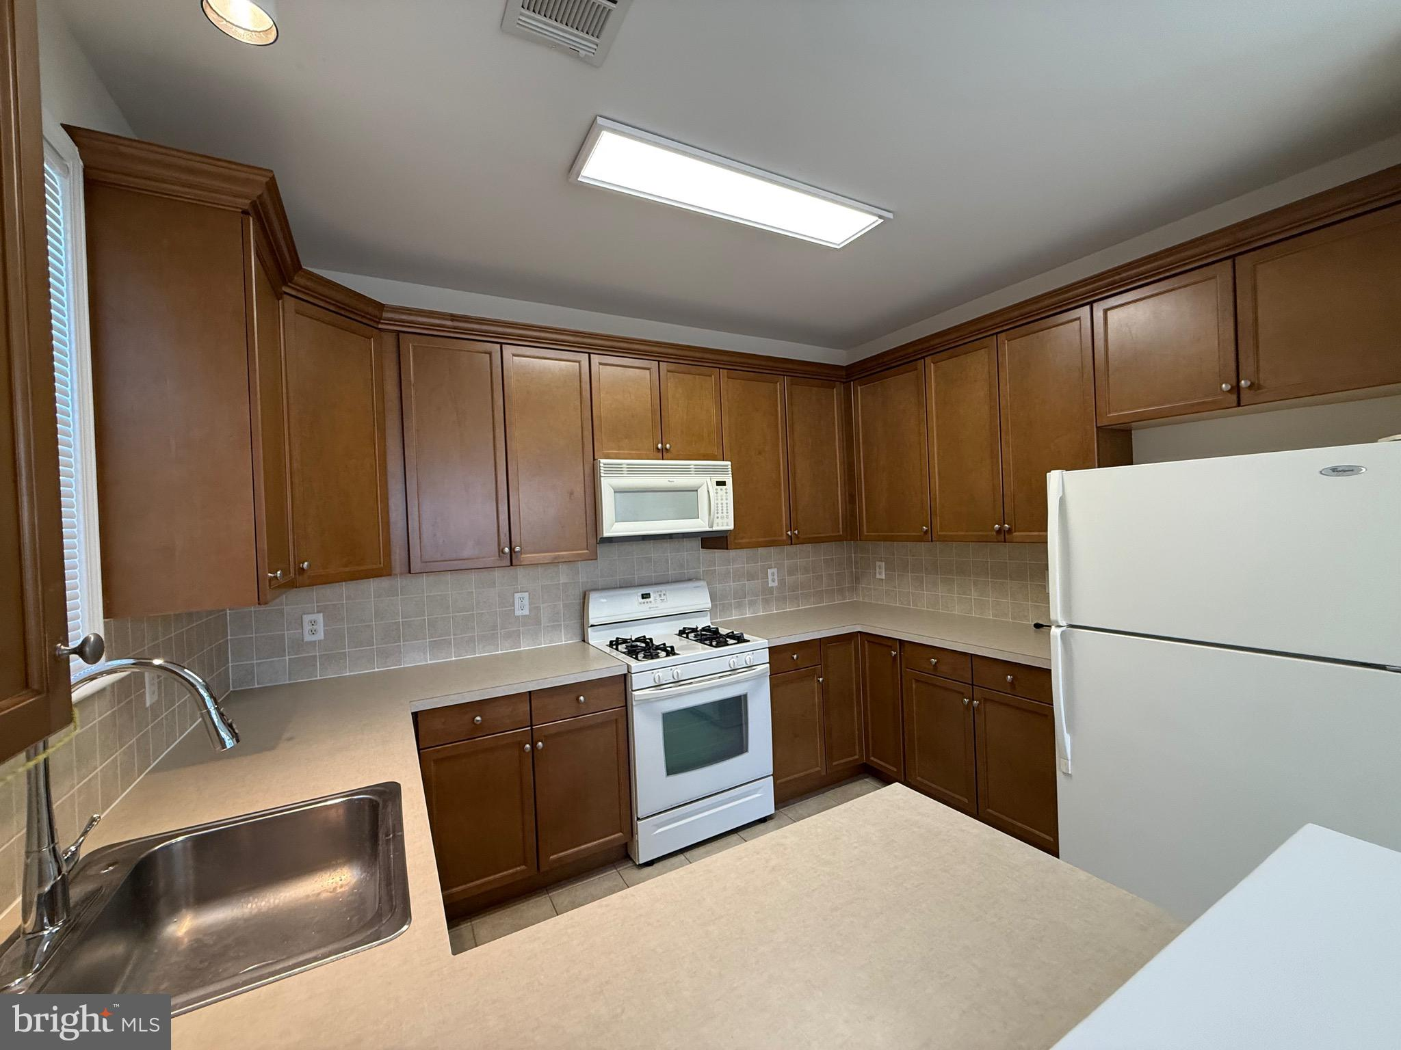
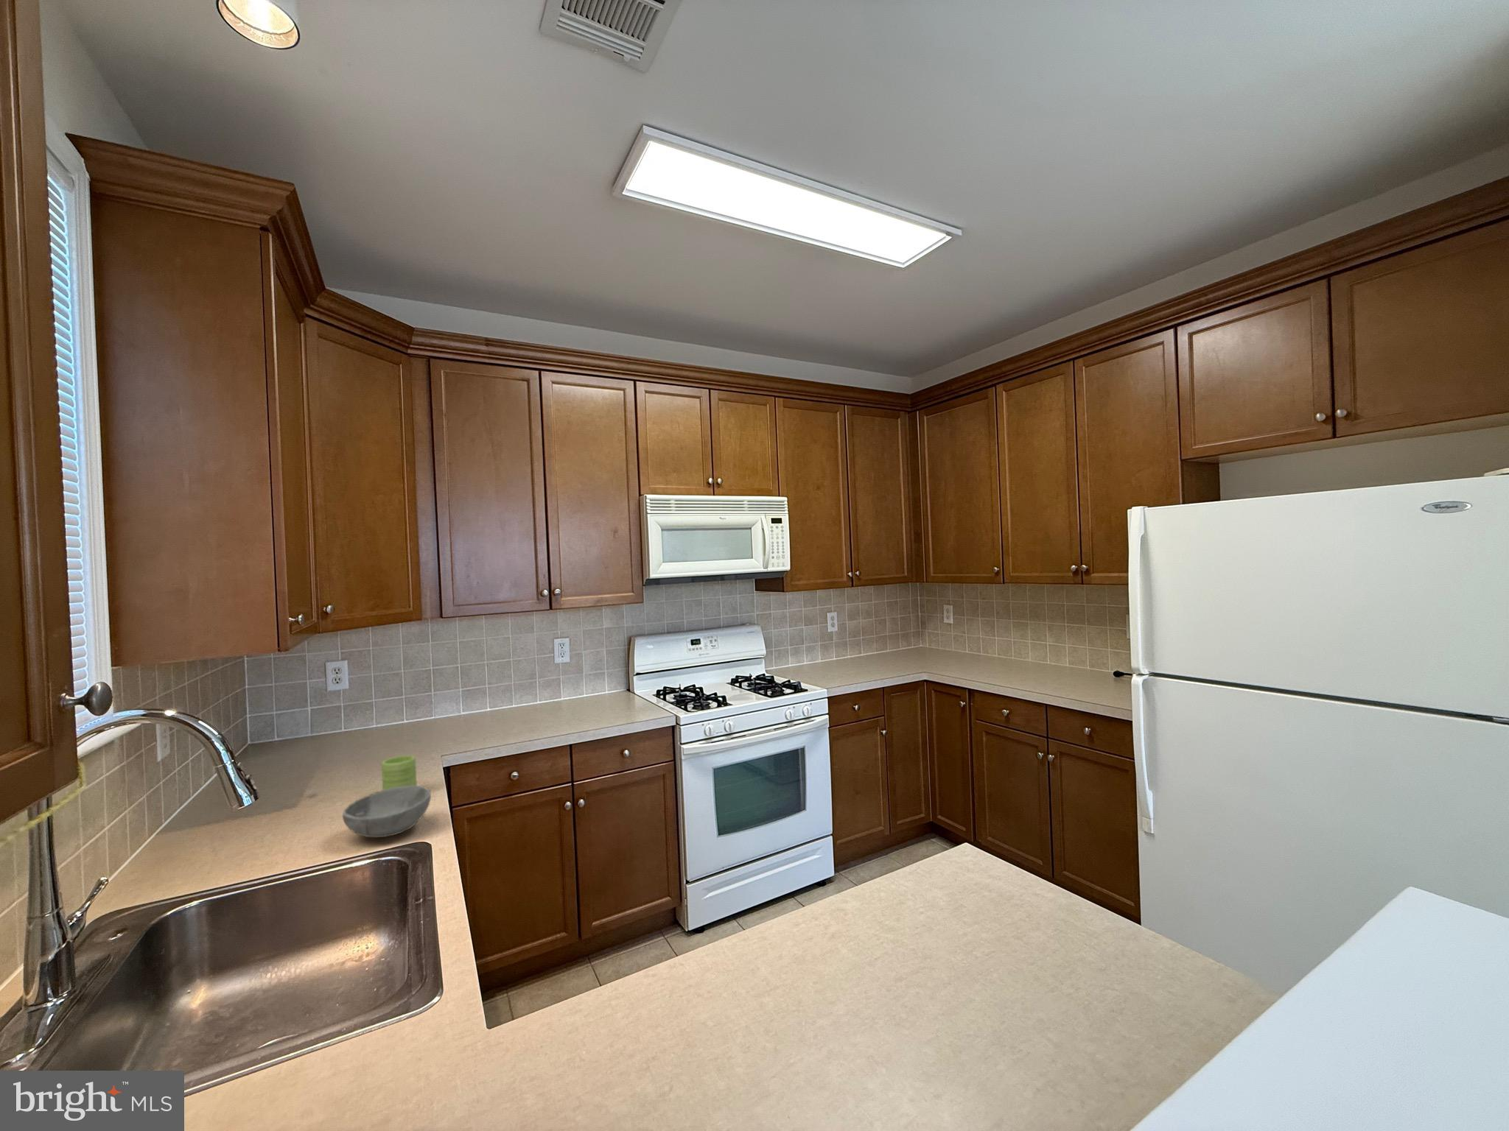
+ mug (398, 776)
+ bowl (389, 815)
